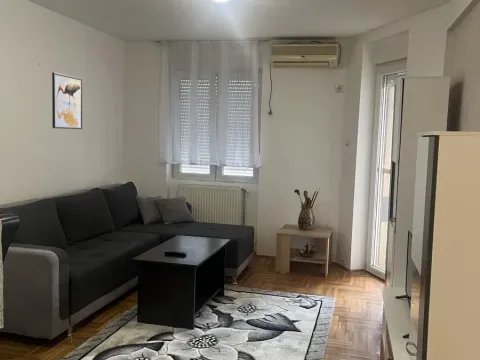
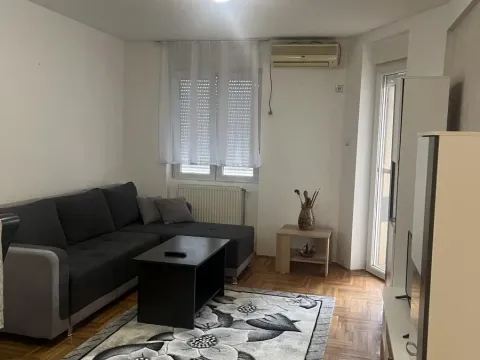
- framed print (68, 102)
